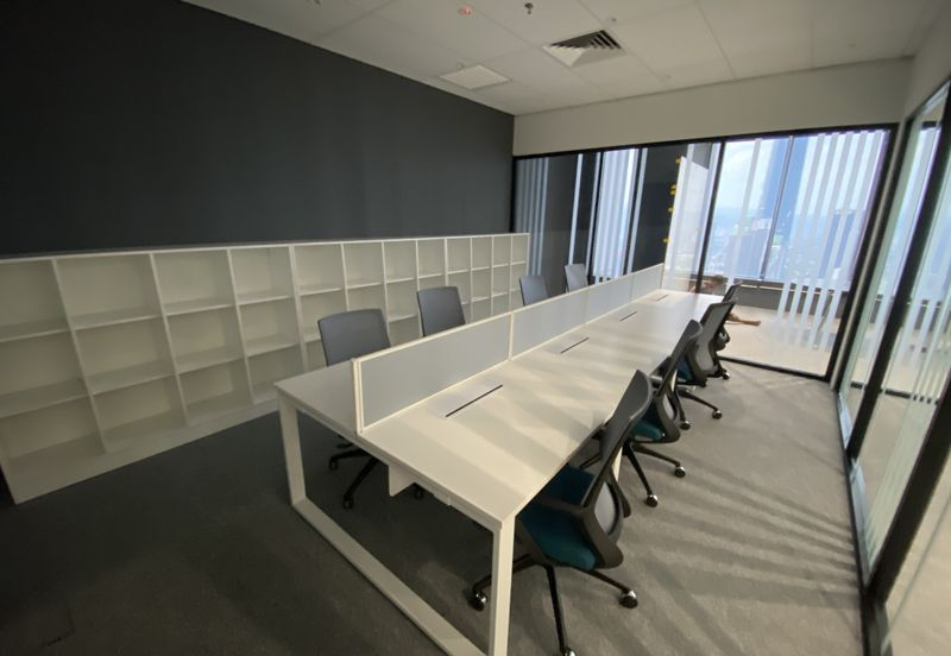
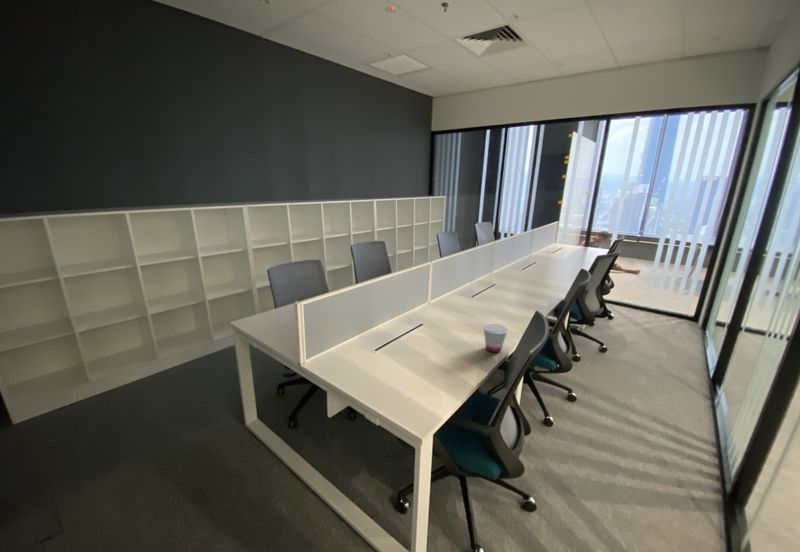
+ cup (494, 339)
